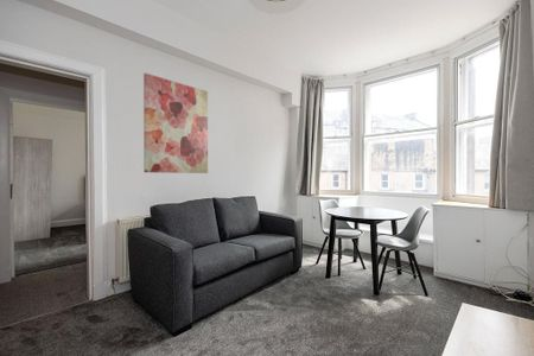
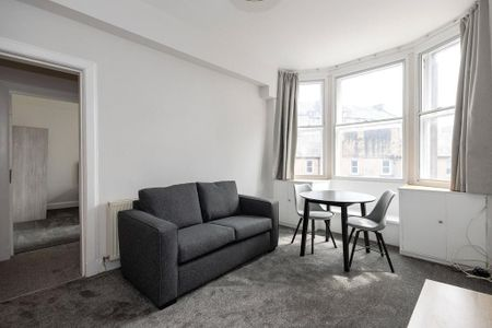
- wall art (178, 128)
